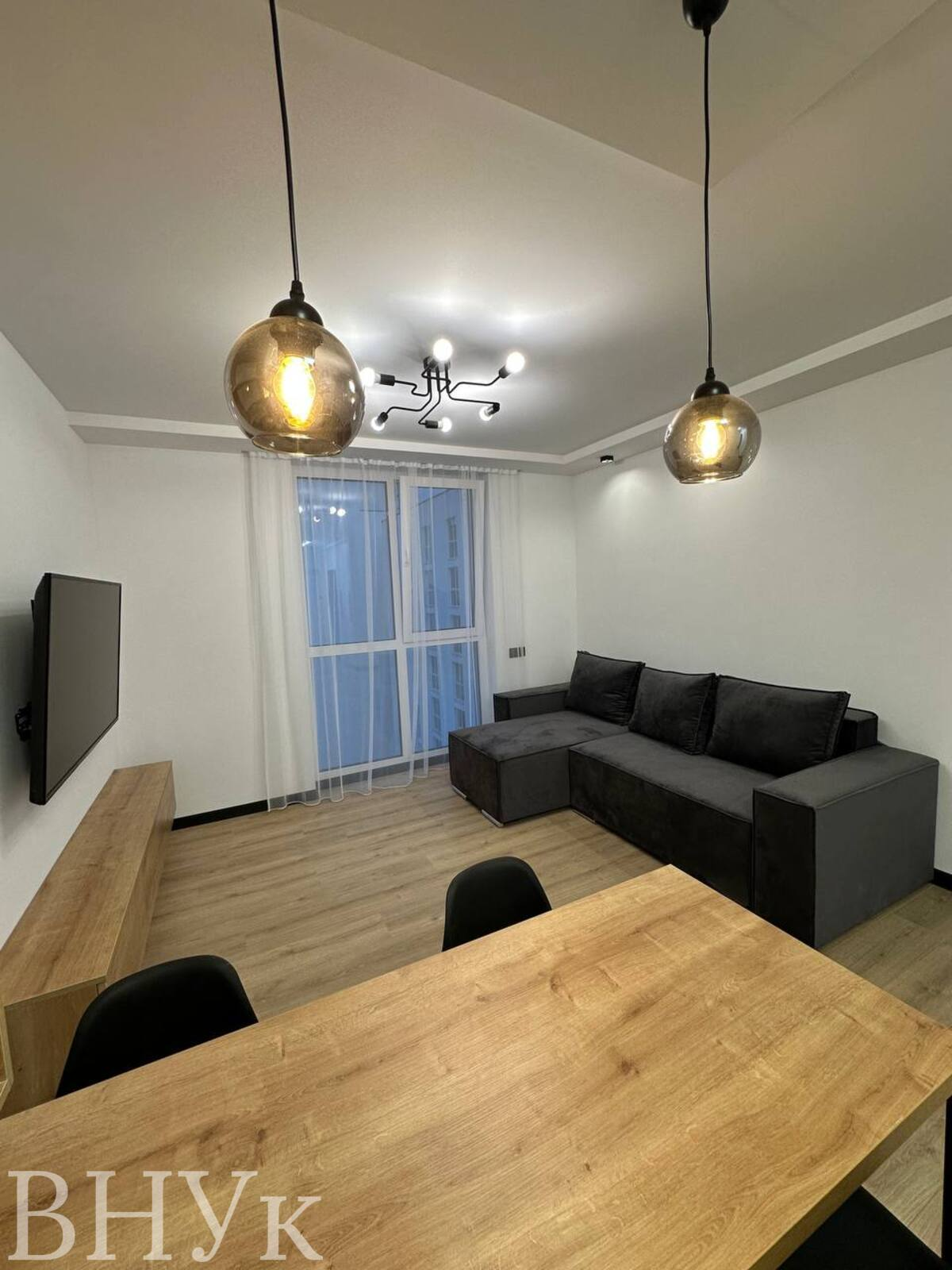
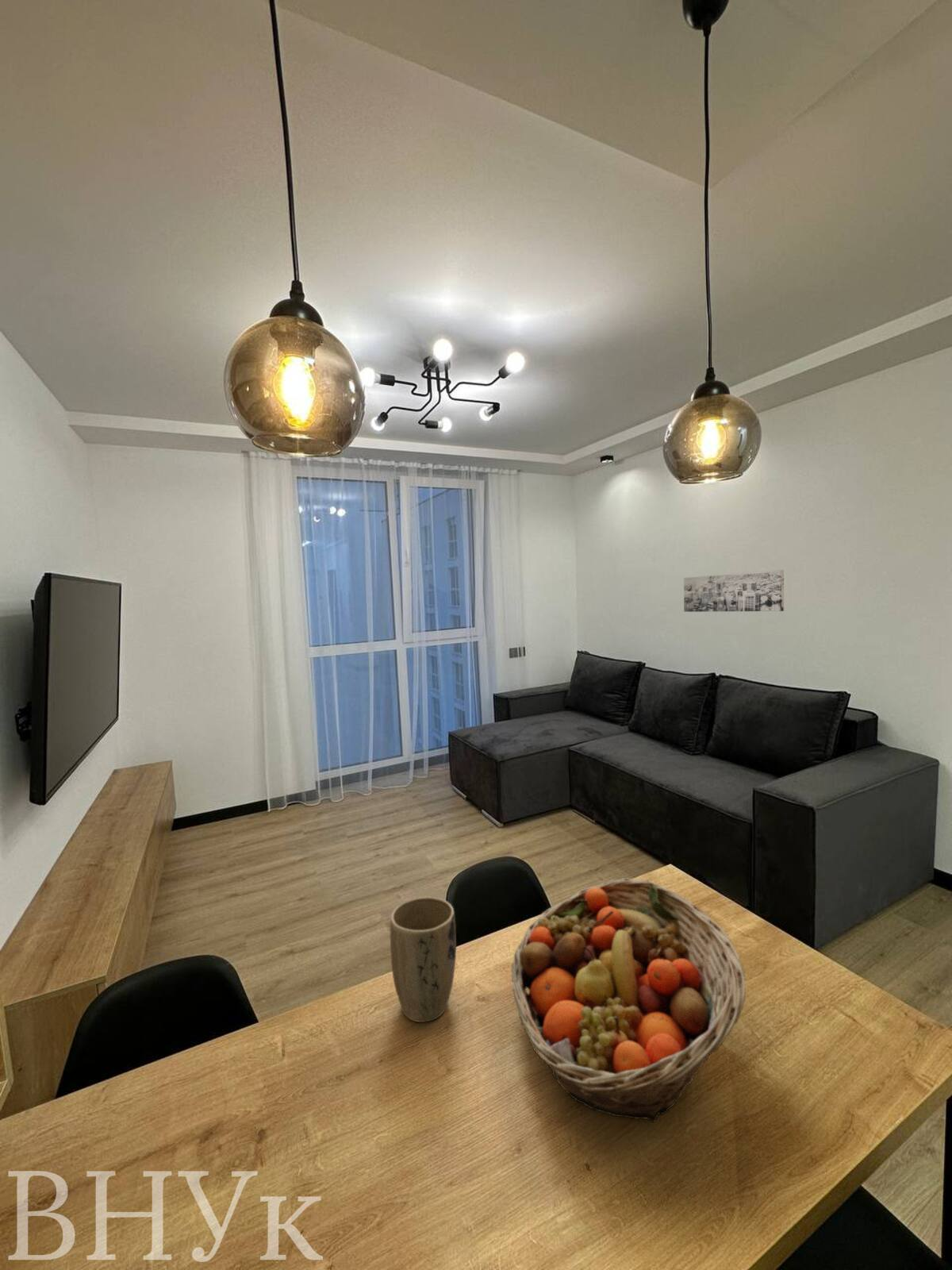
+ wall art (729, 592)
+ plant pot (424, 959)
+ fruit basket (617, 980)
